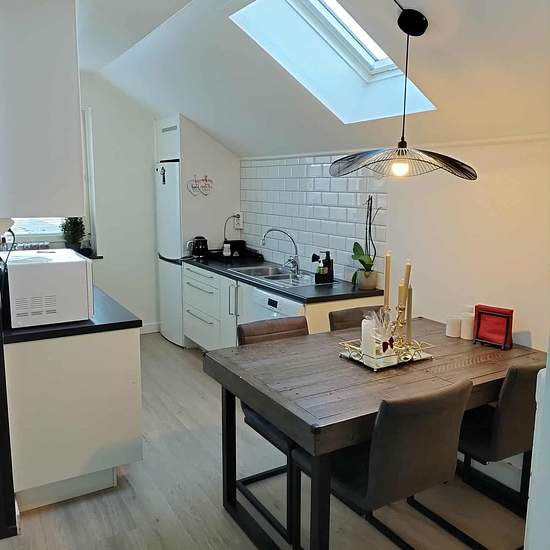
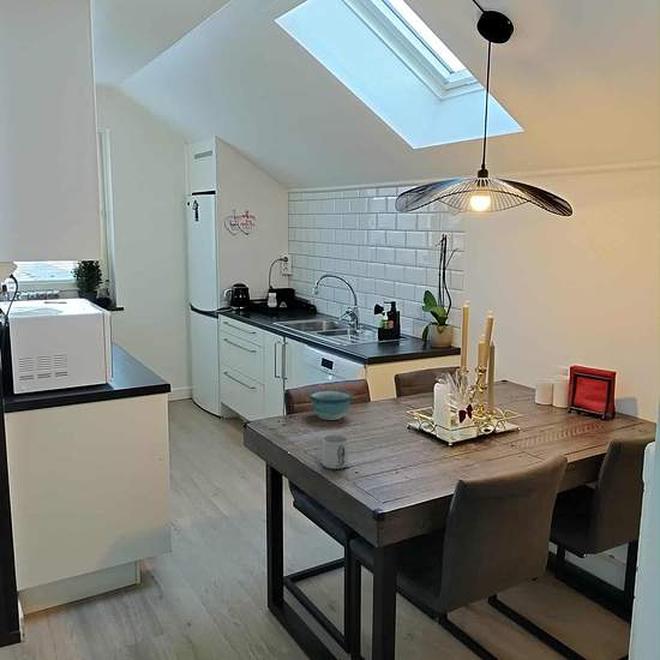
+ mug (332, 450)
+ bowl (330, 404)
